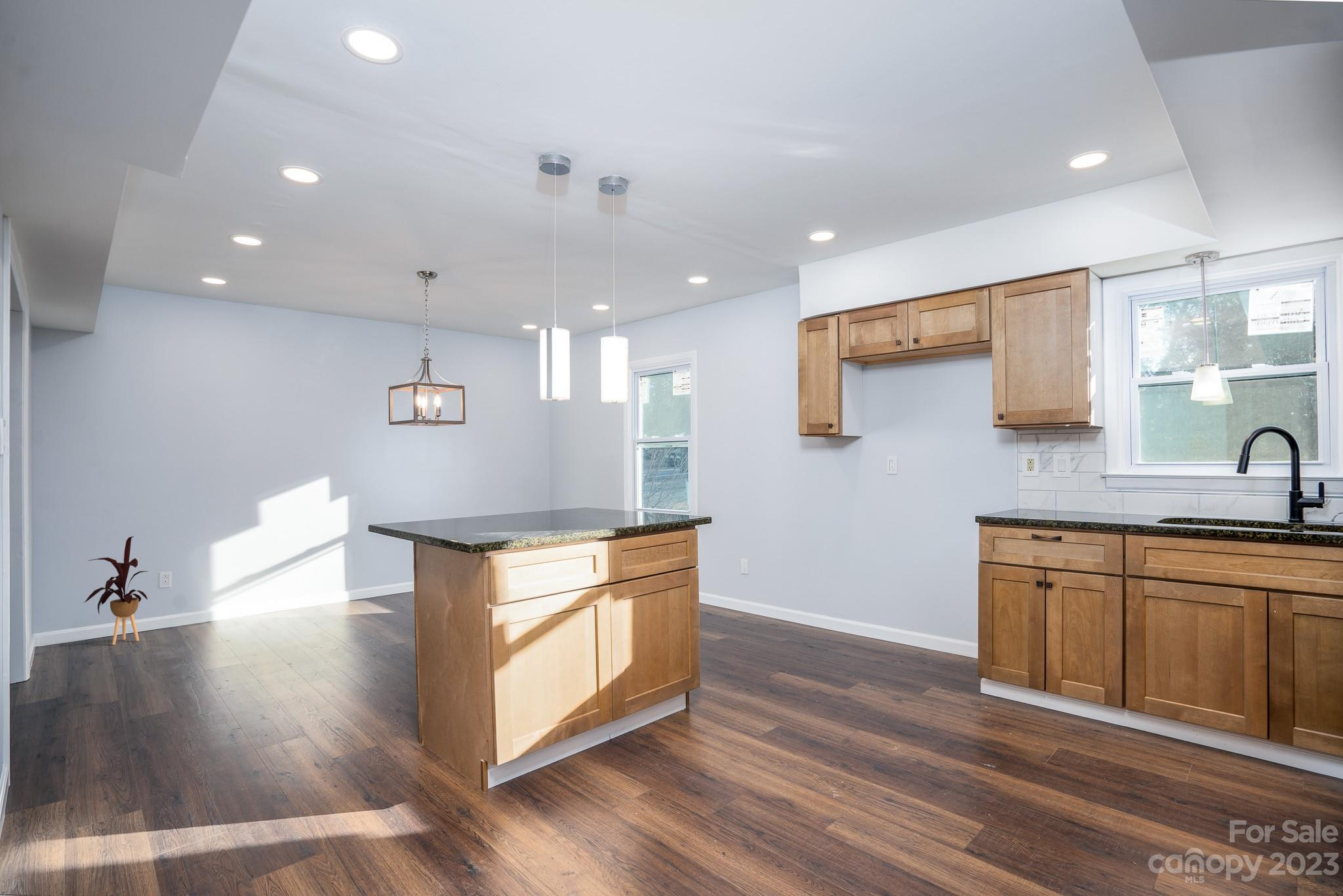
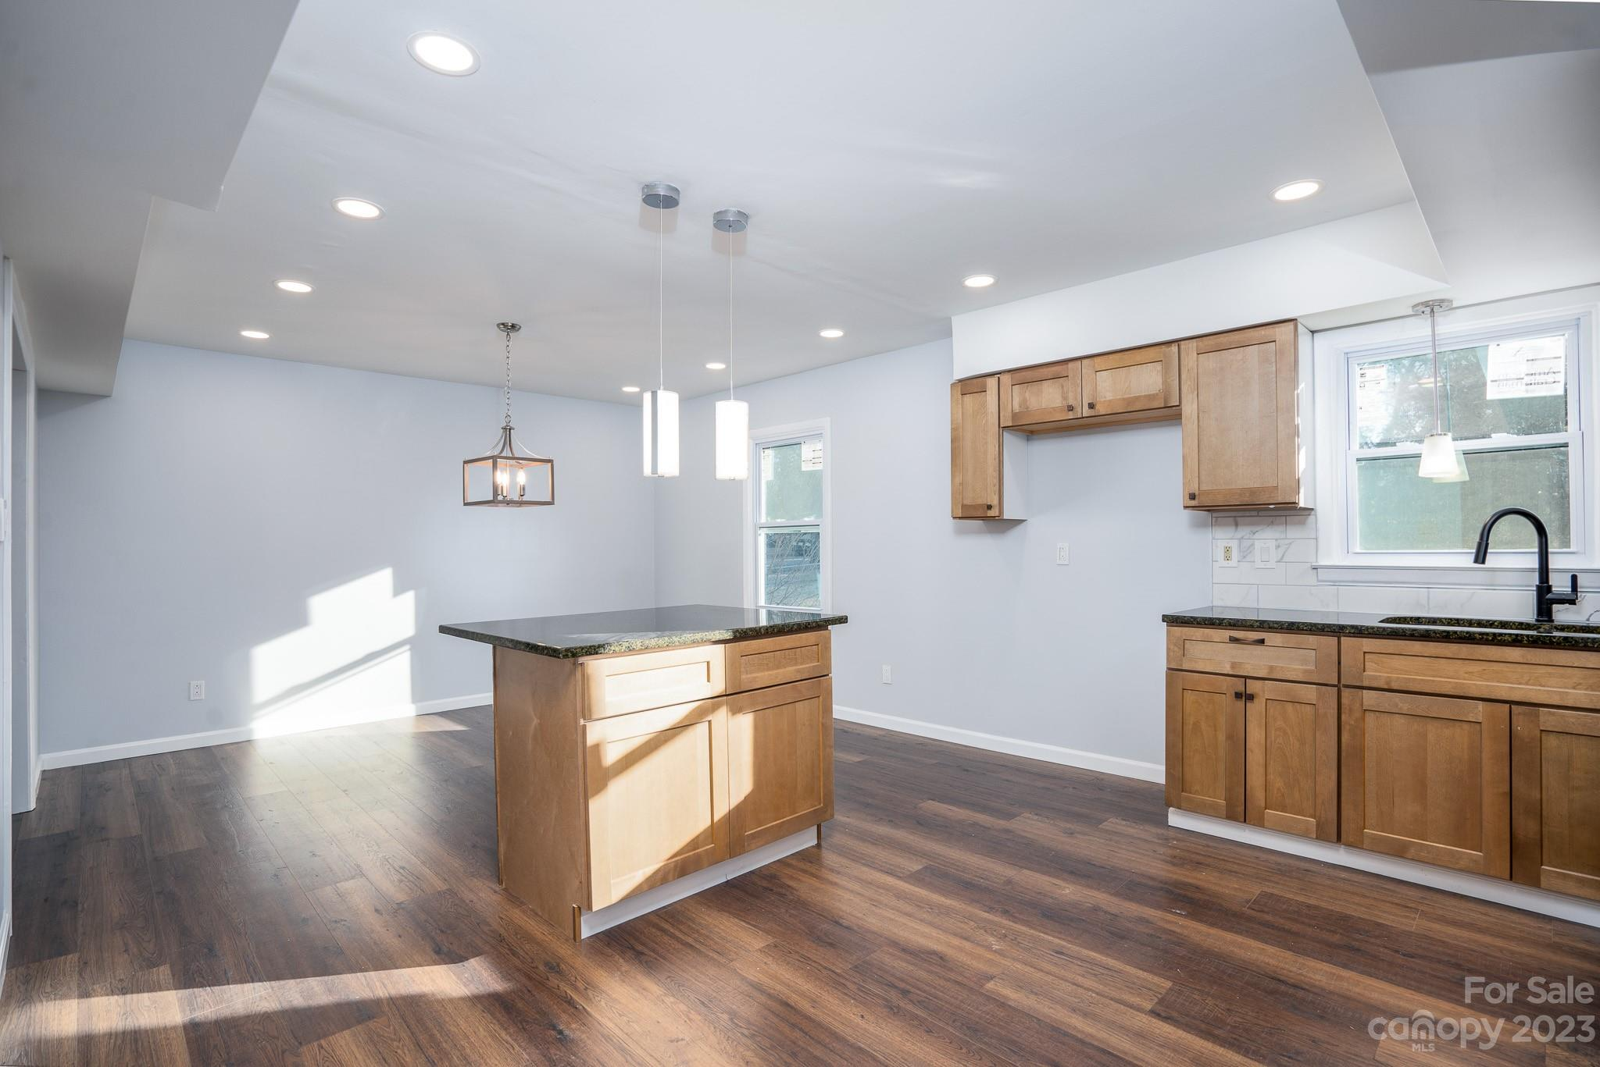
- house plant (117, 590)
